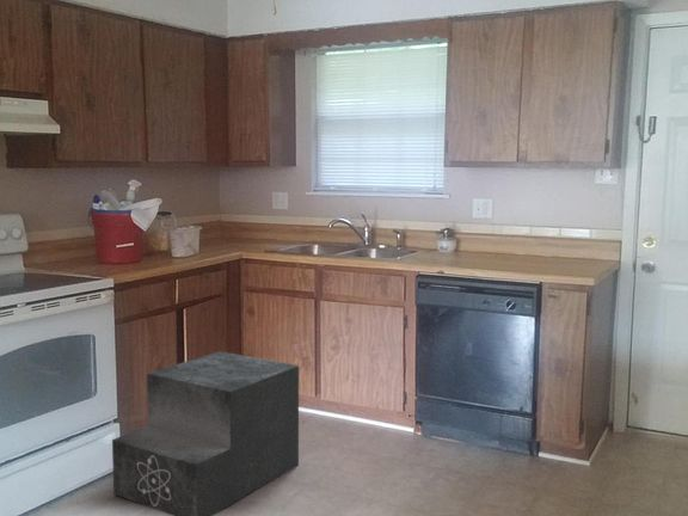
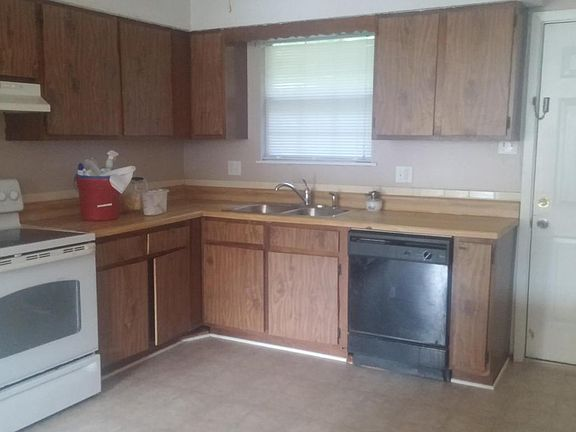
- step stool (209, 426)
